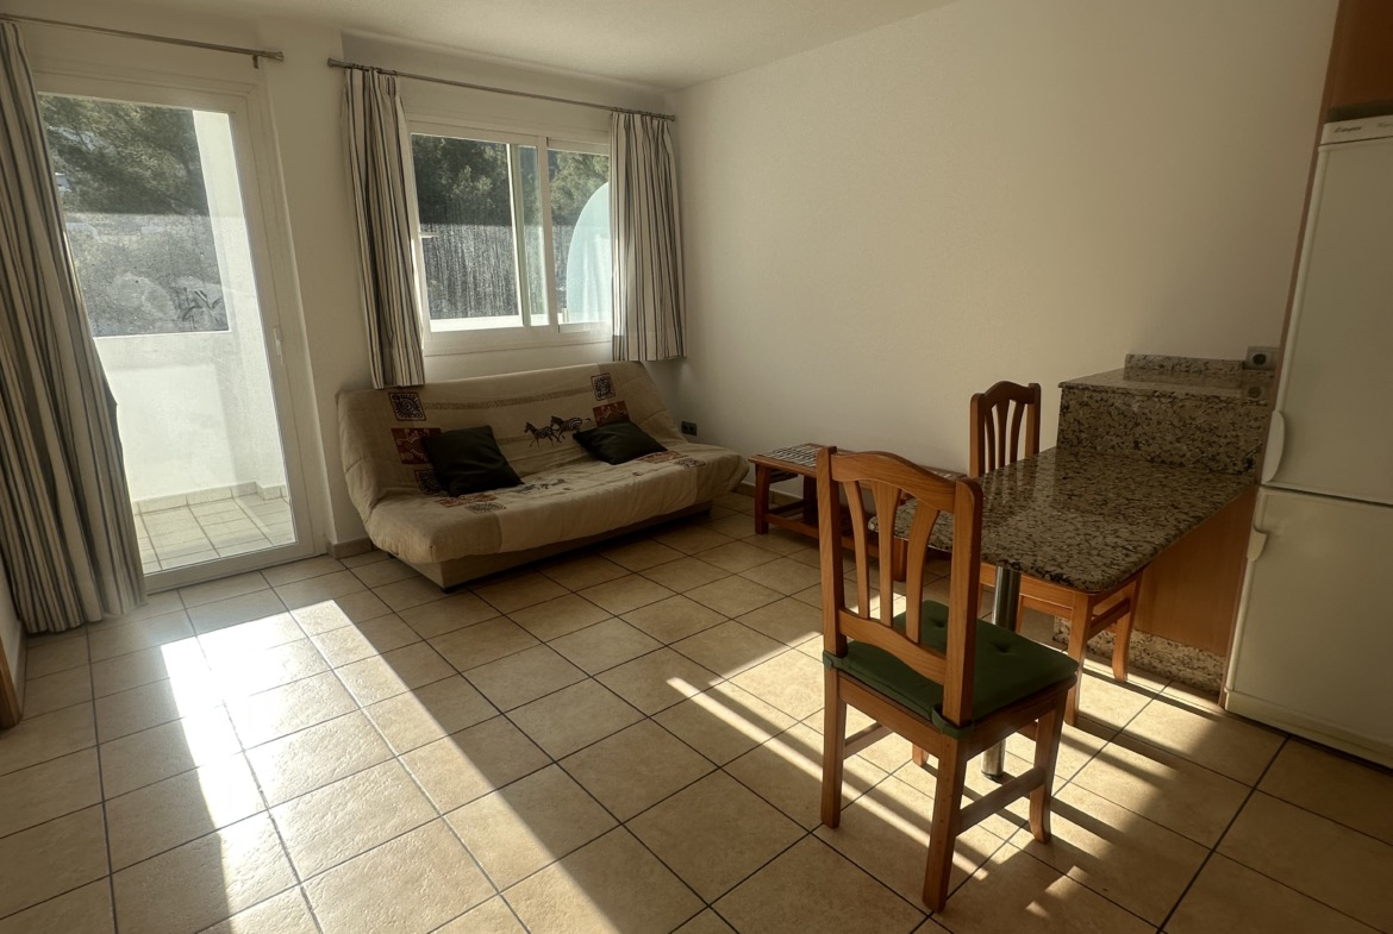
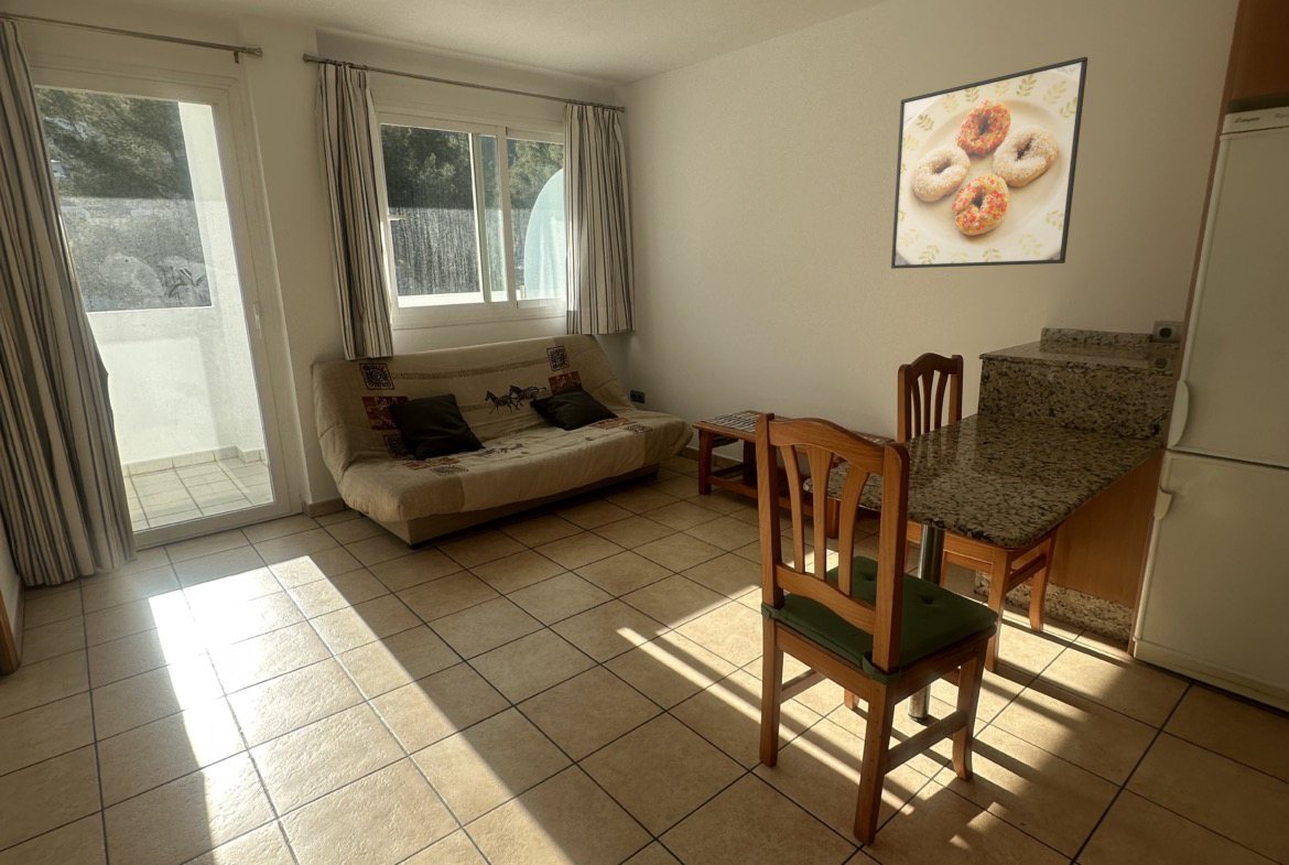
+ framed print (977, 175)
